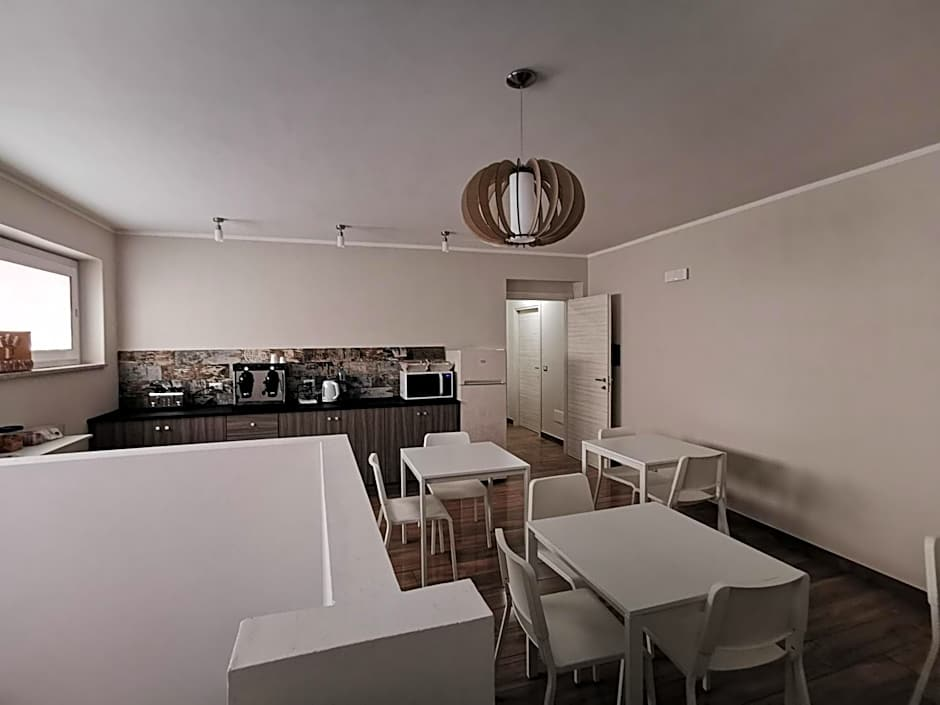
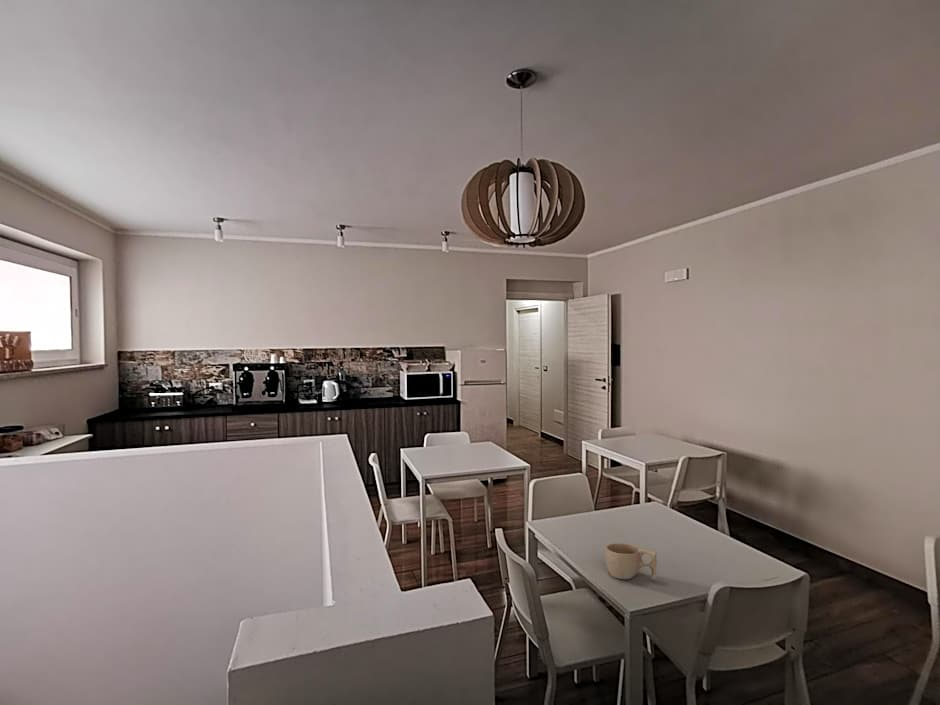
+ cup (630, 563)
